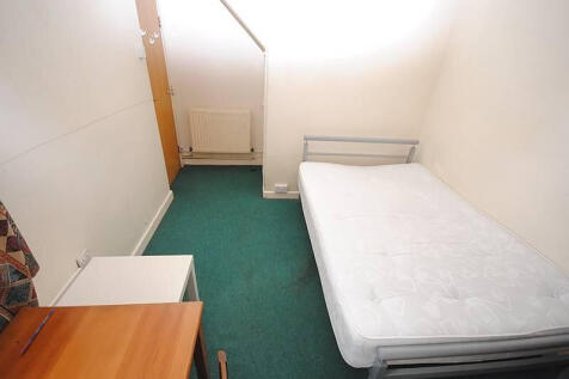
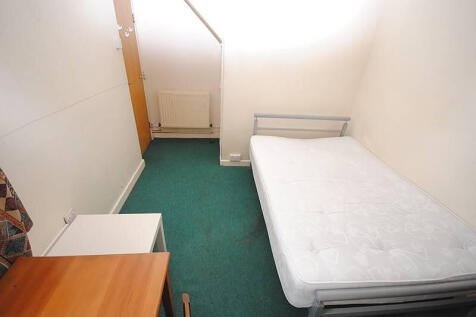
- pen (37, 329)
